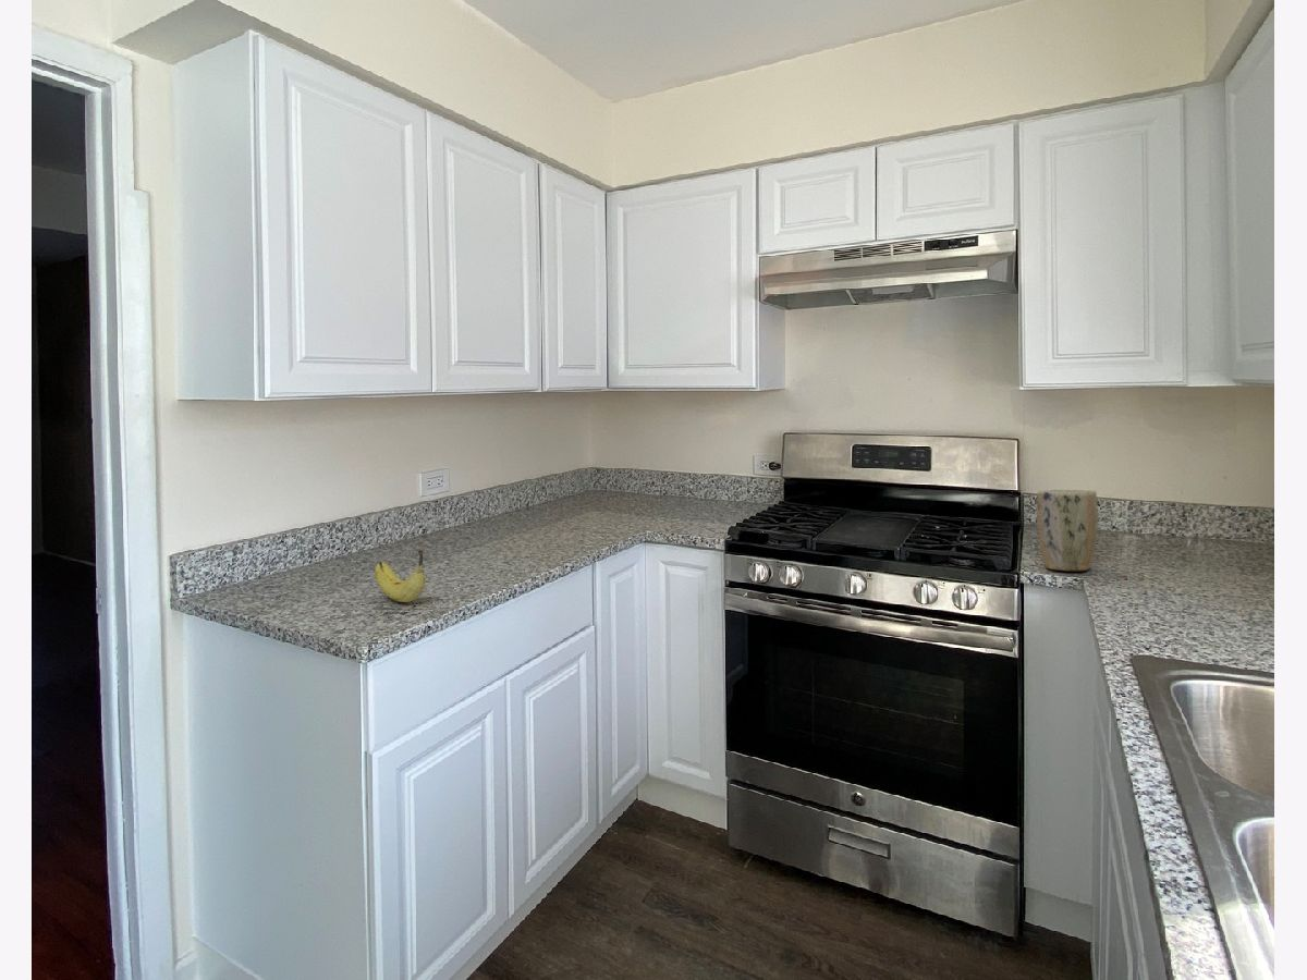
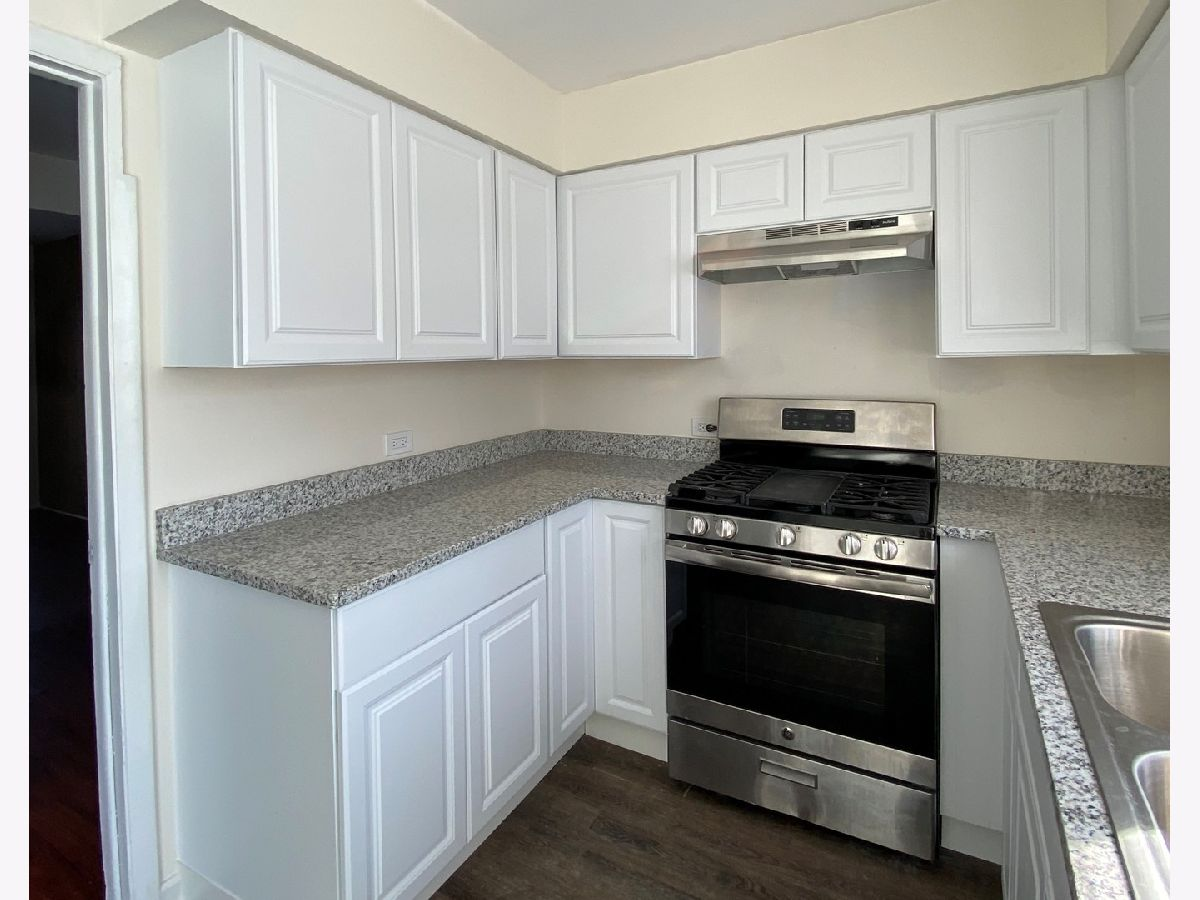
- plant pot (1066, 529)
- fruit (396, 576)
